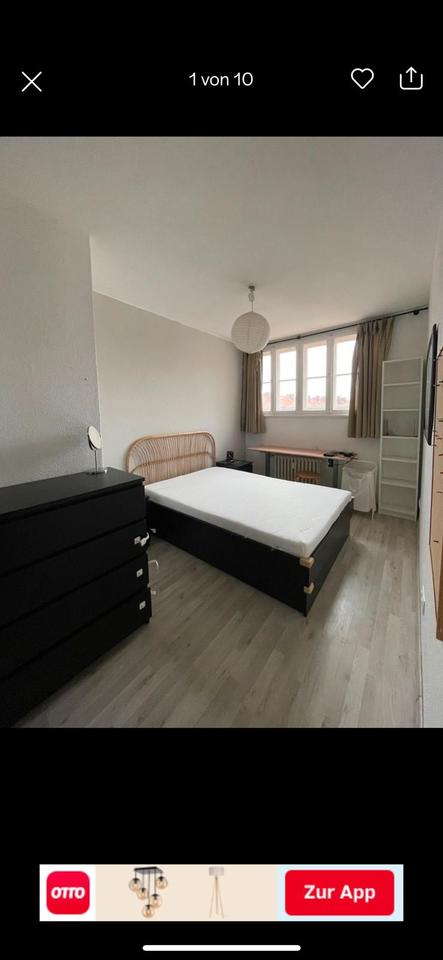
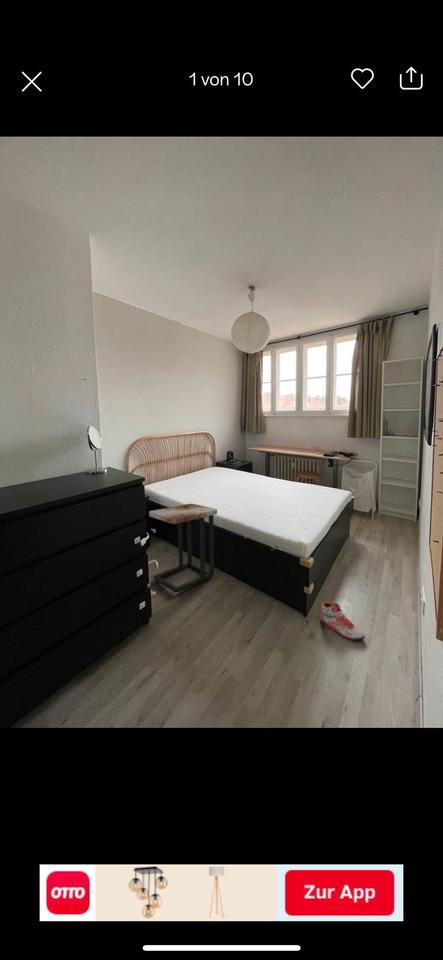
+ side table (182, 544)
+ sneaker (341, 619)
